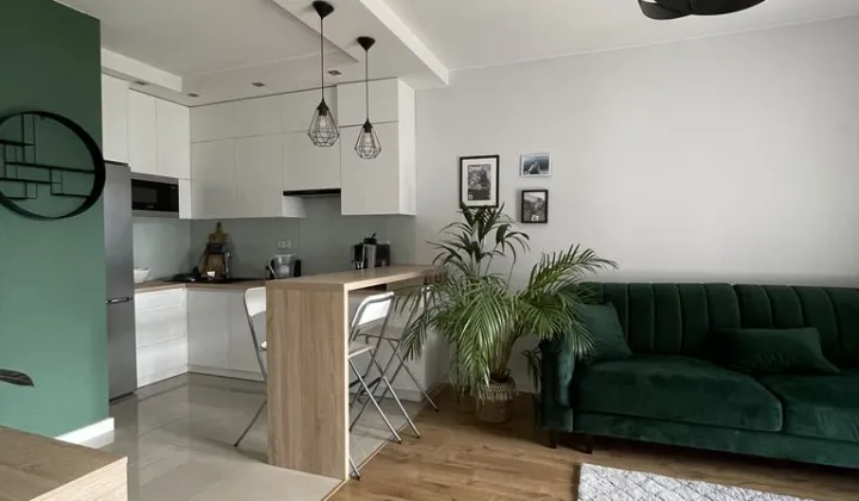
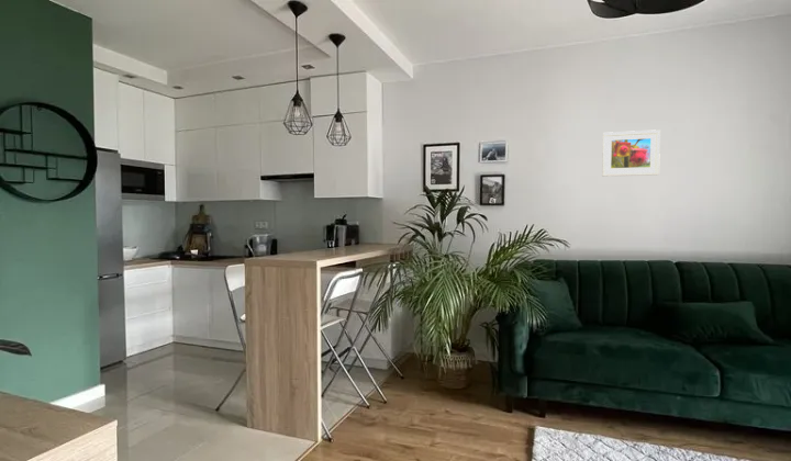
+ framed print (630, 153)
